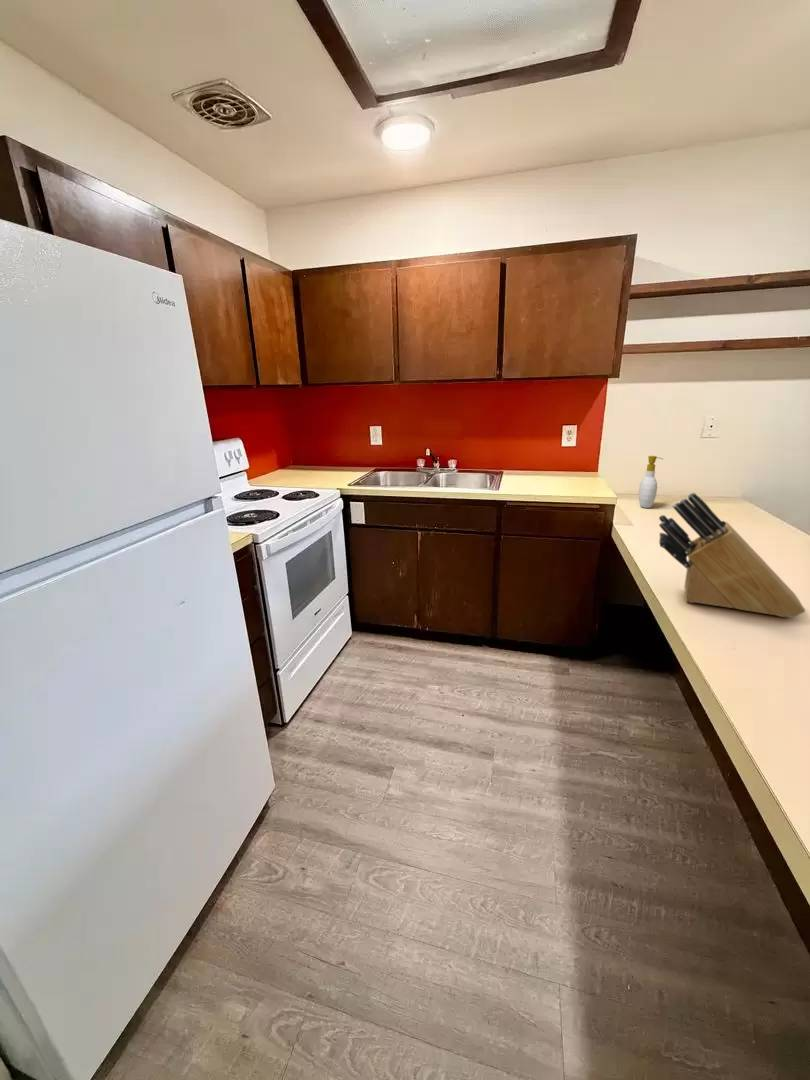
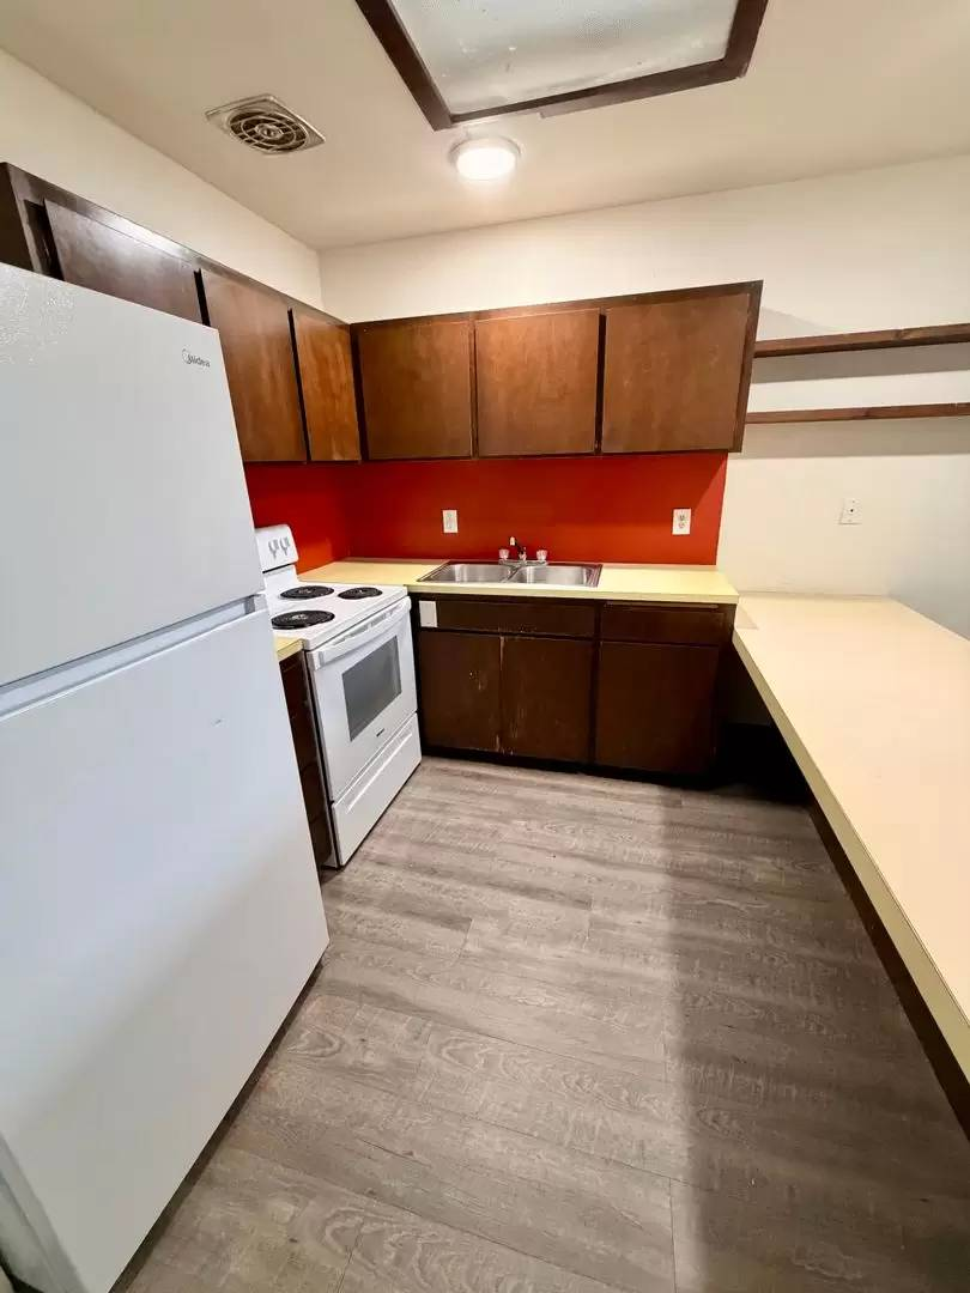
- soap bottle (650, 481)
- knife block (728, 548)
